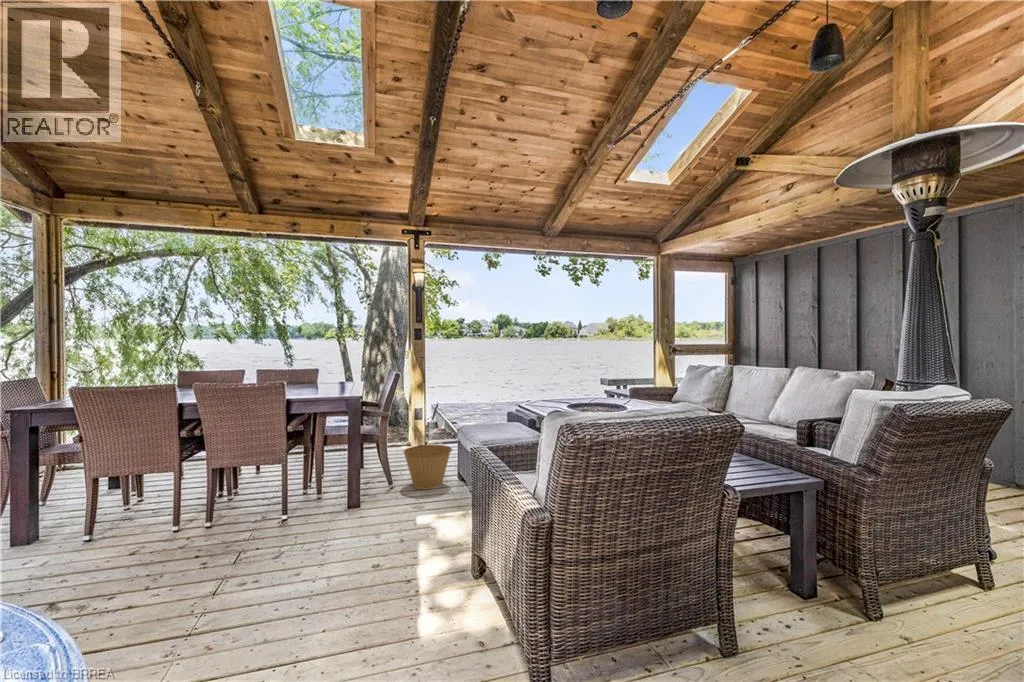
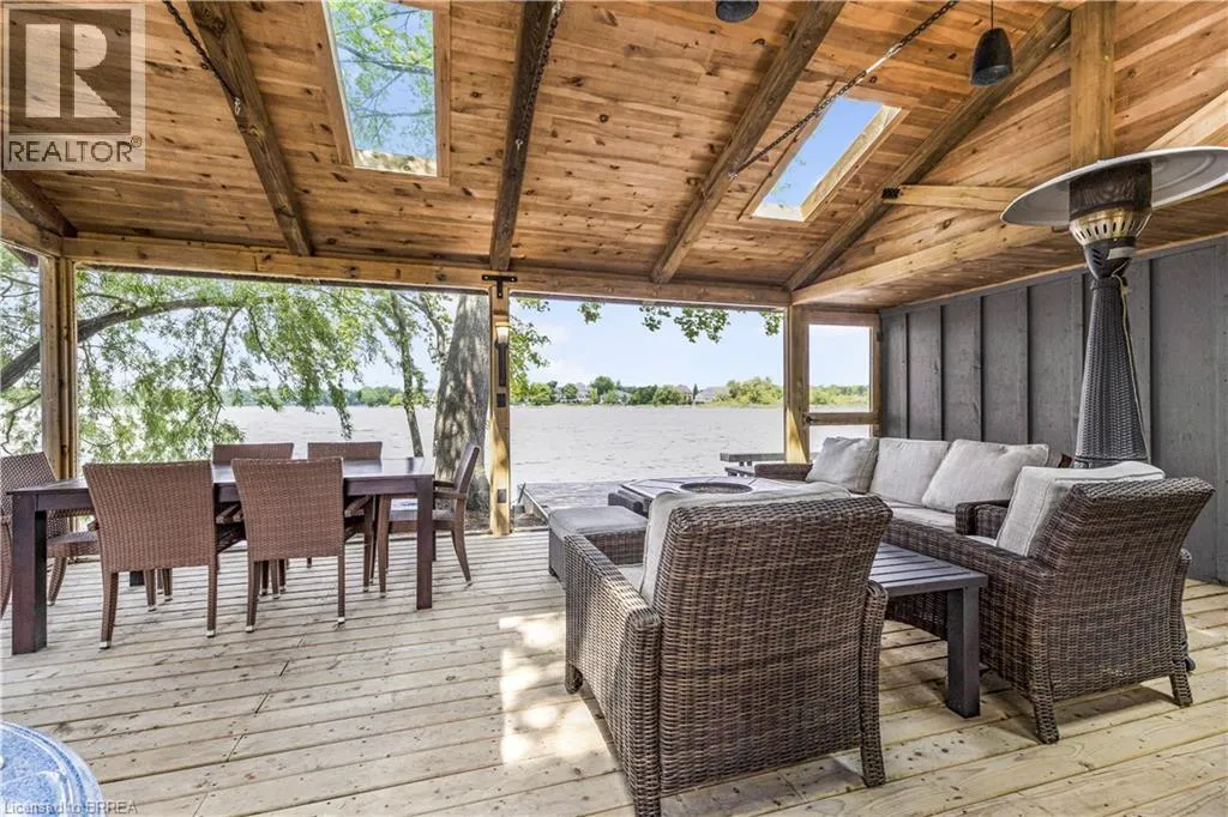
- basket (428, 467)
